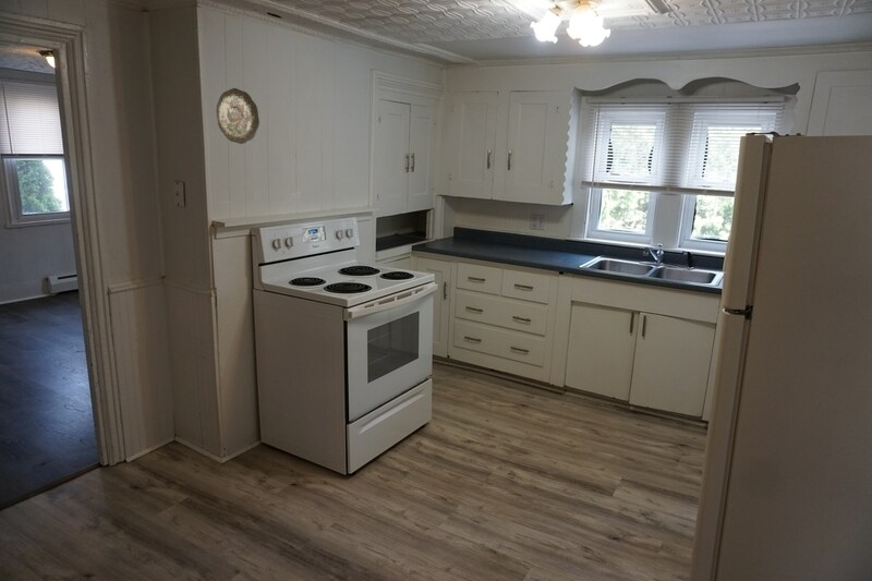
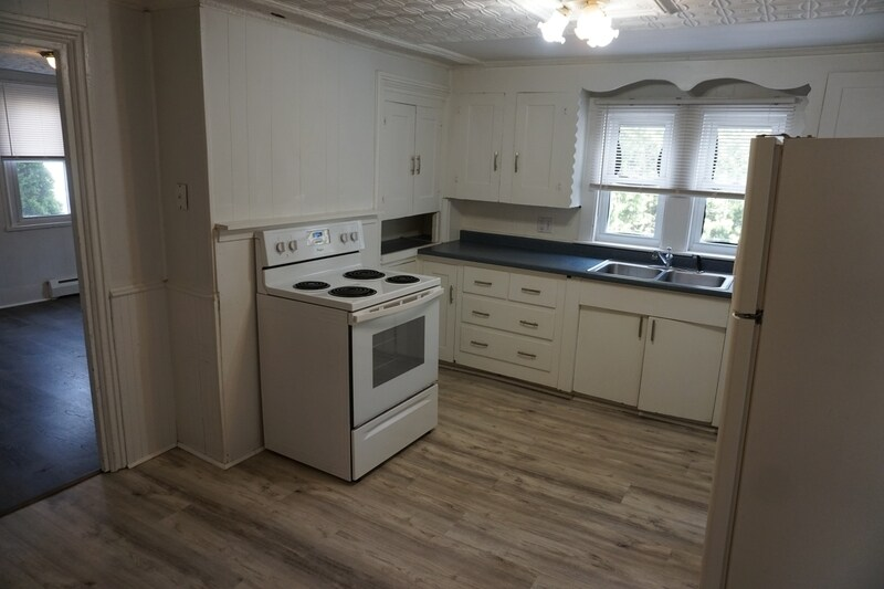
- decorative plate (237, 116)
